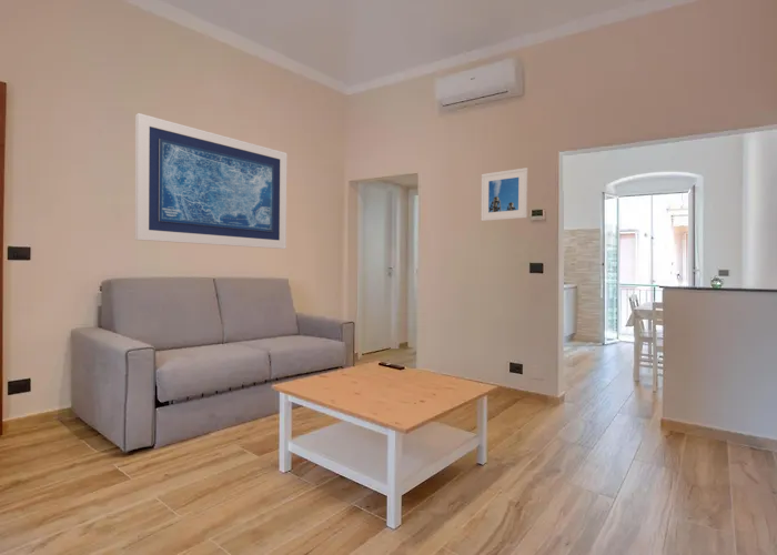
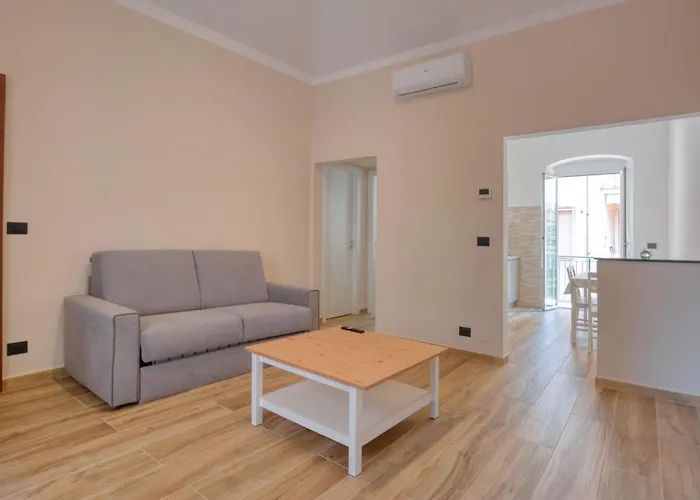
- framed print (503, 195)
- wall art (221, 190)
